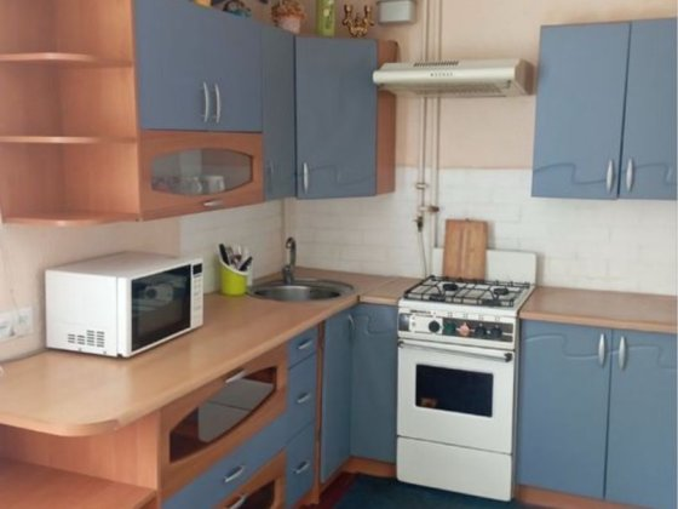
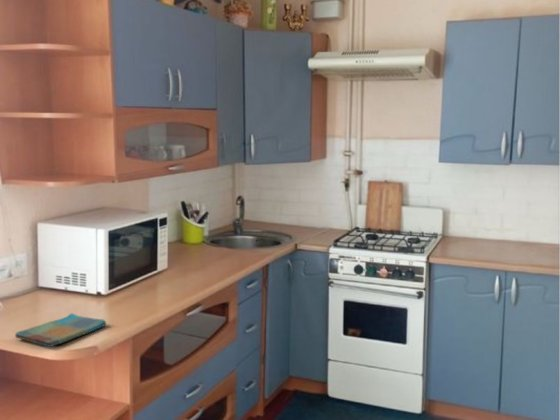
+ dish towel (62, 328)
